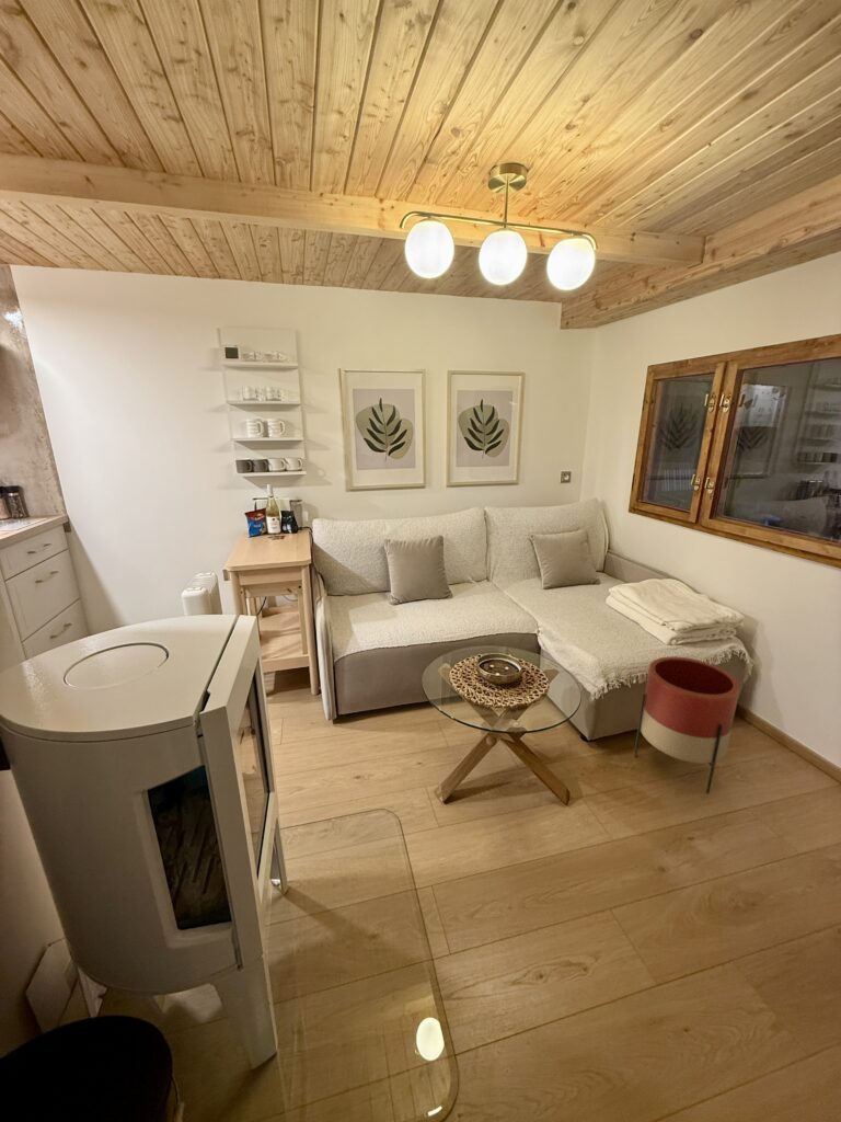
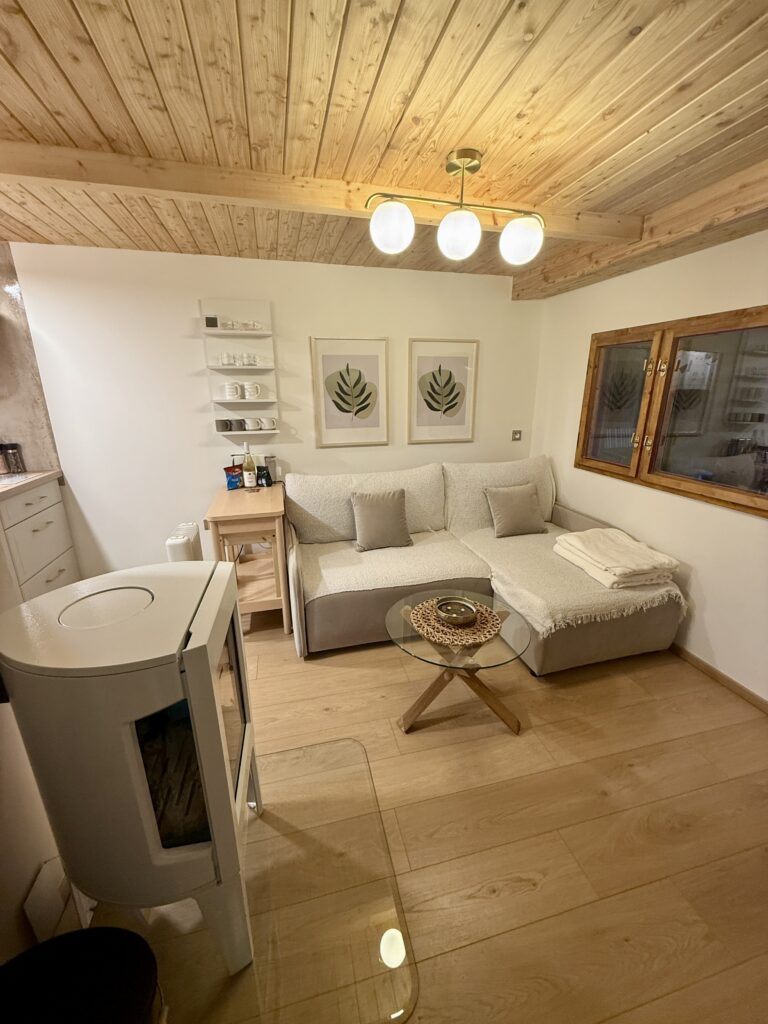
- planter (684, 721)
